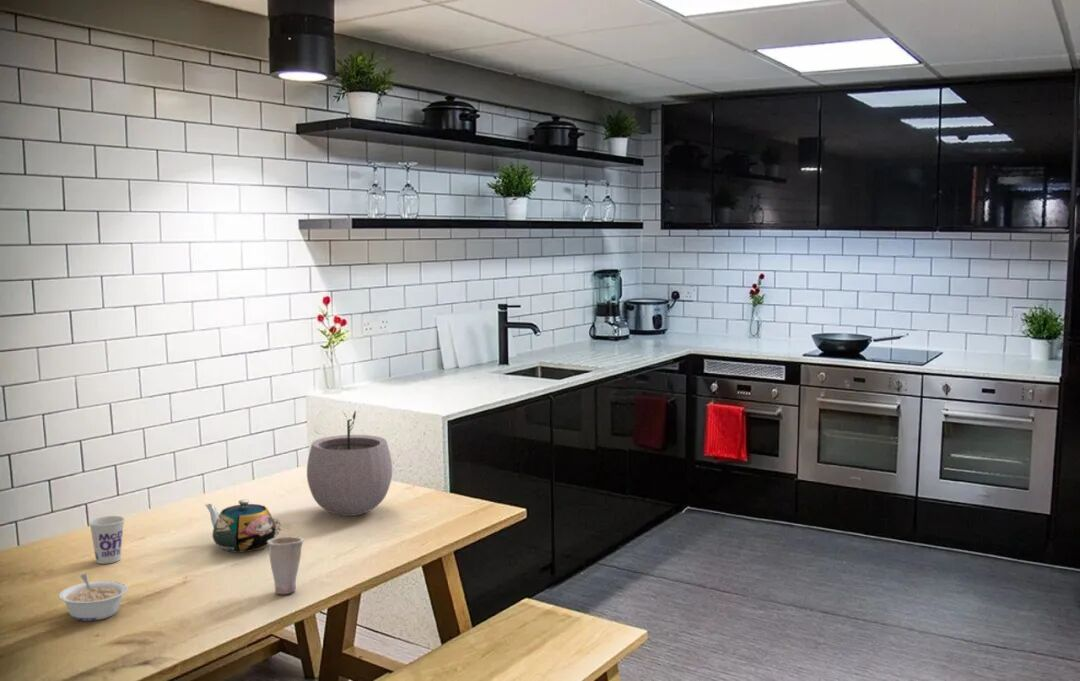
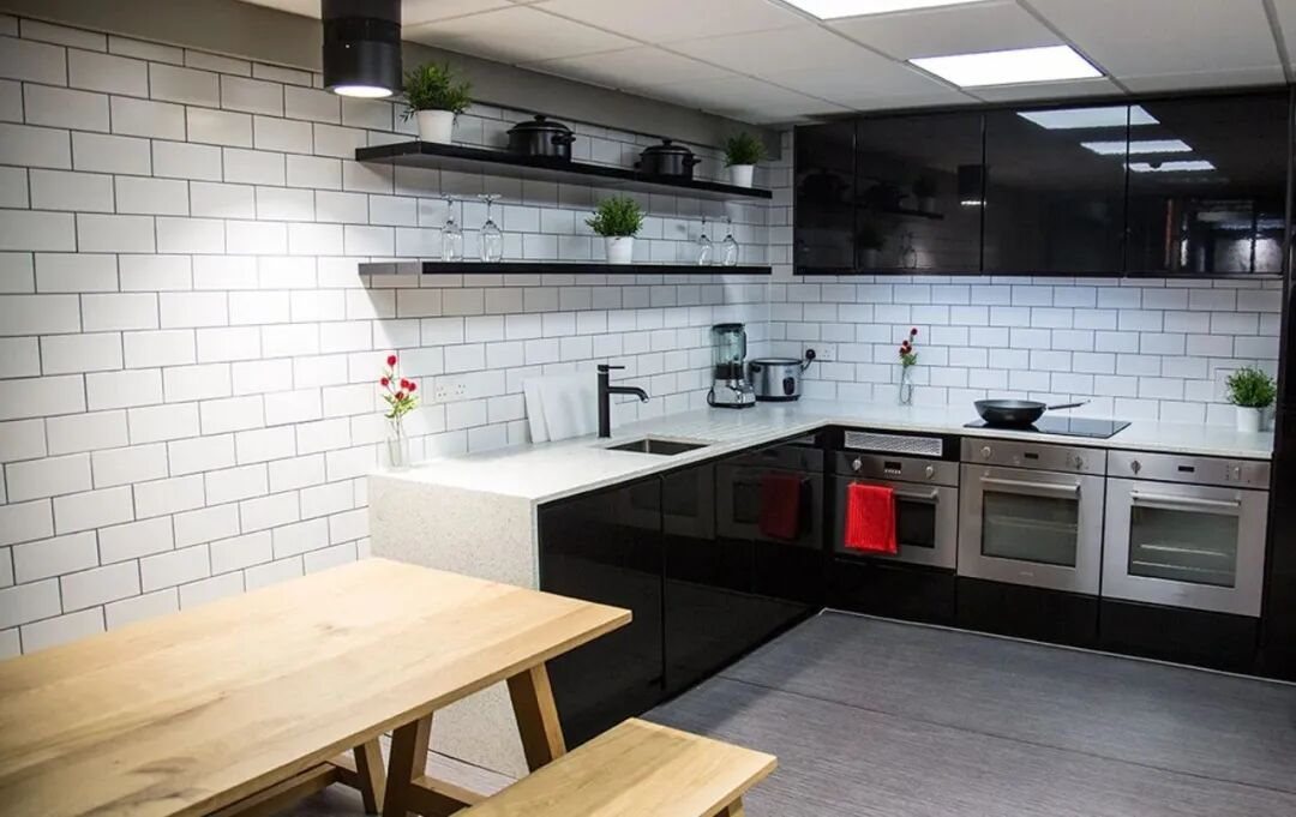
- legume (91, 599)
- cup (107, 540)
- plant pot (349, 461)
- cup (285, 564)
- teapot (241, 523)
